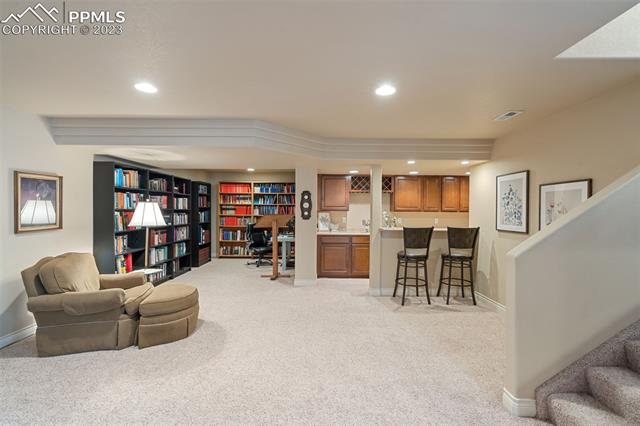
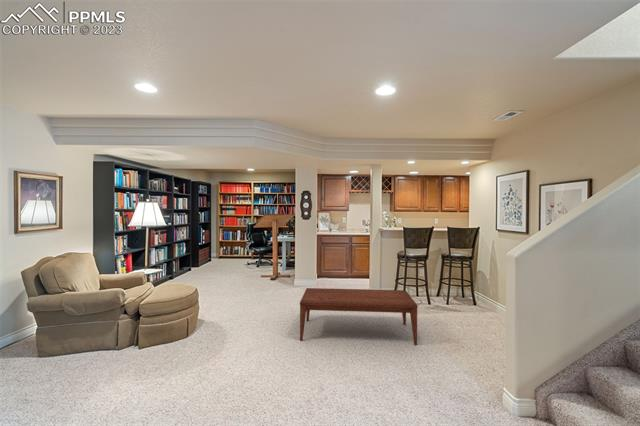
+ coffee table (356, 310)
